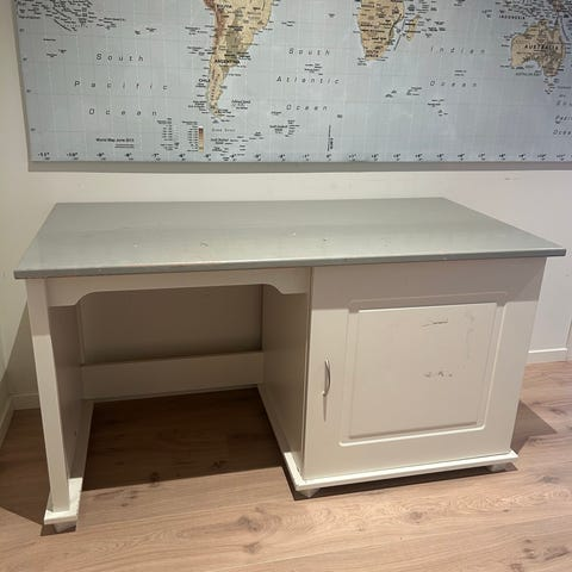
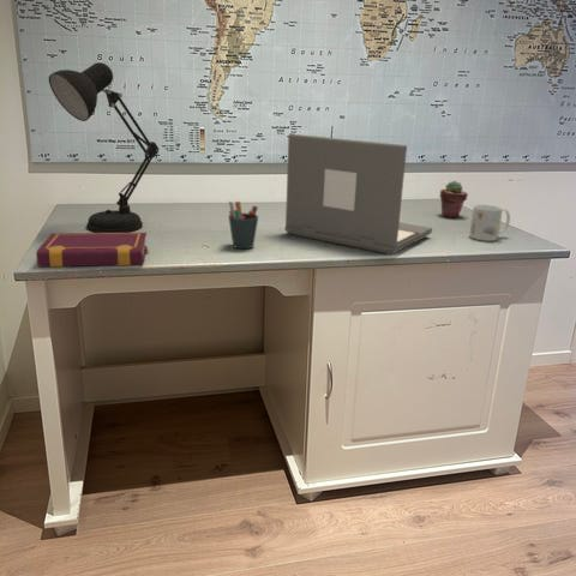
+ laptop (361, 187)
+ potted succulent (452, 198)
+ pen holder (242, 222)
+ desk lamp (130, 131)
+ mug (491, 222)
+ book (96, 248)
